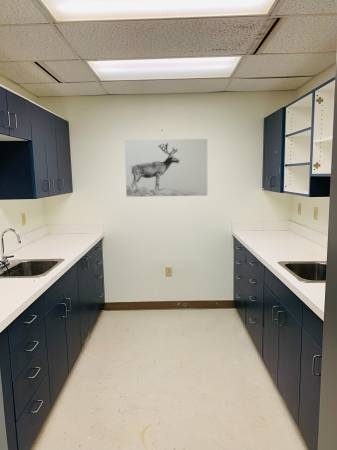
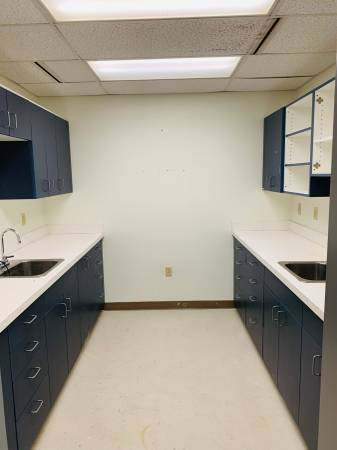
- wall art (166, 168)
